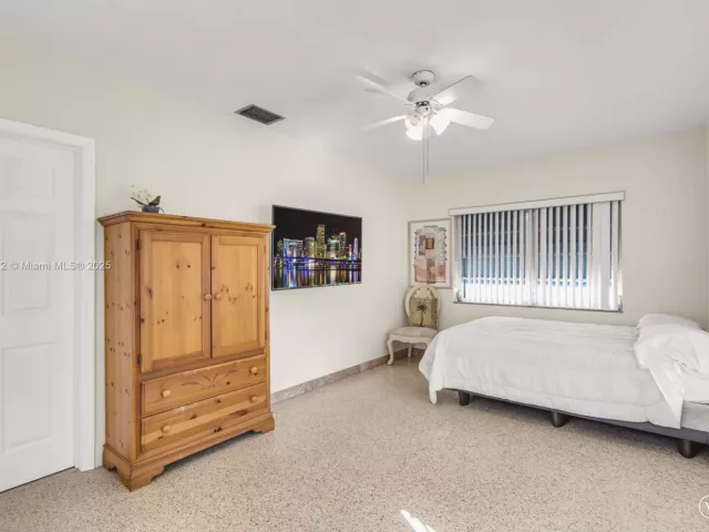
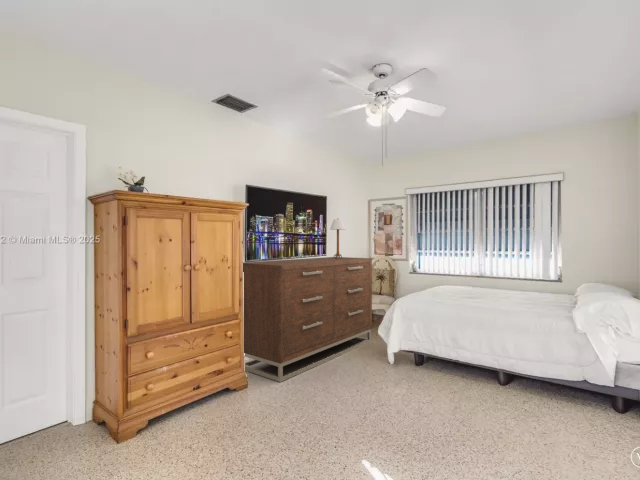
+ dresser (313, 307)
+ table lamp (337, 238)
